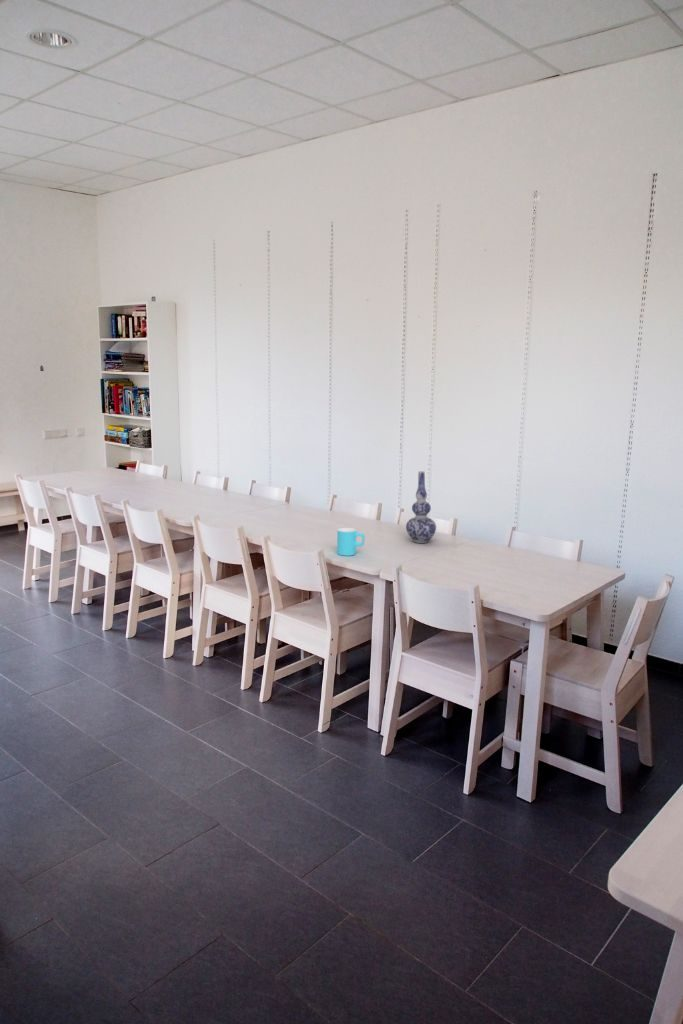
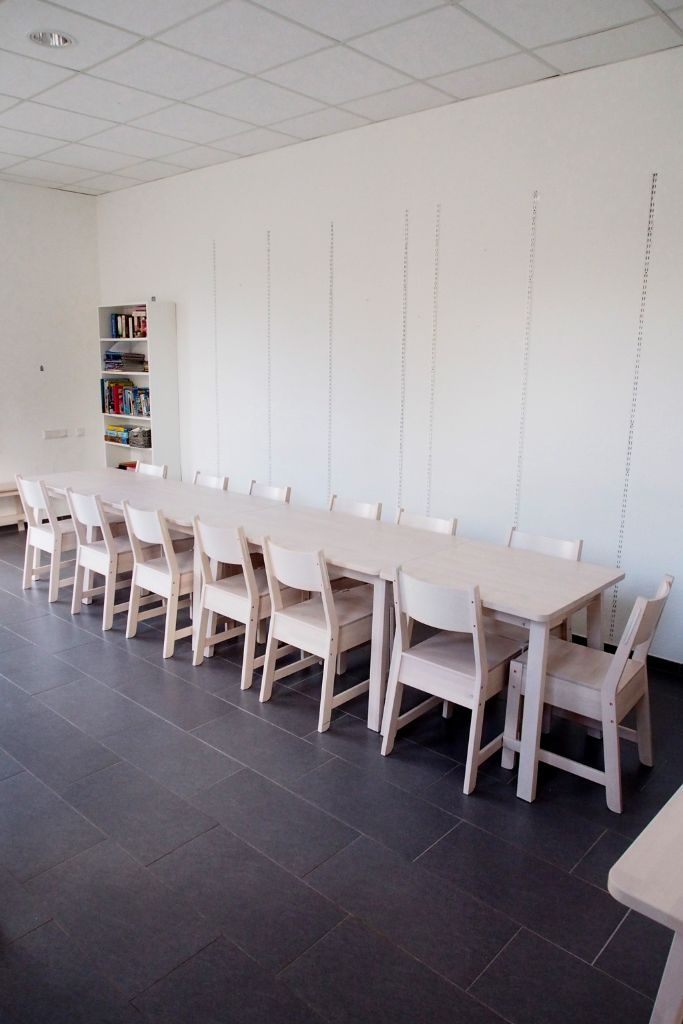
- cup (349, 542)
- vase (421, 506)
